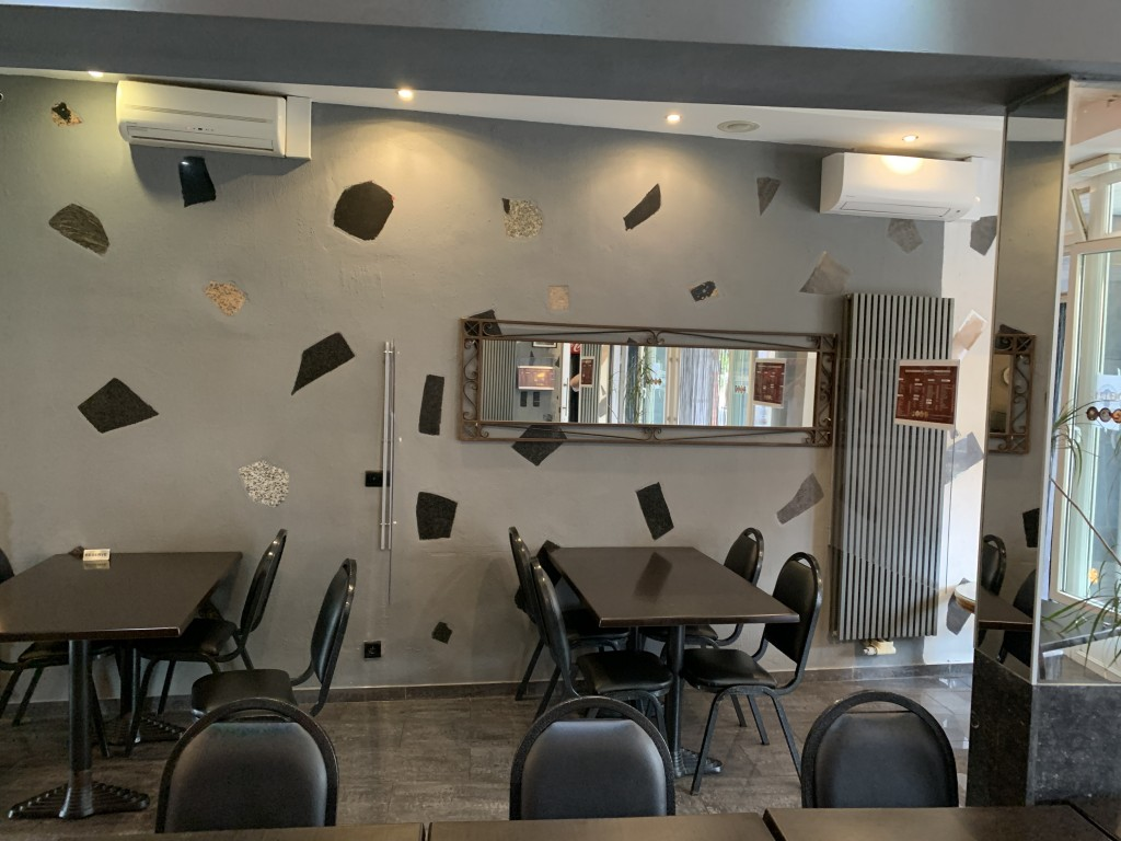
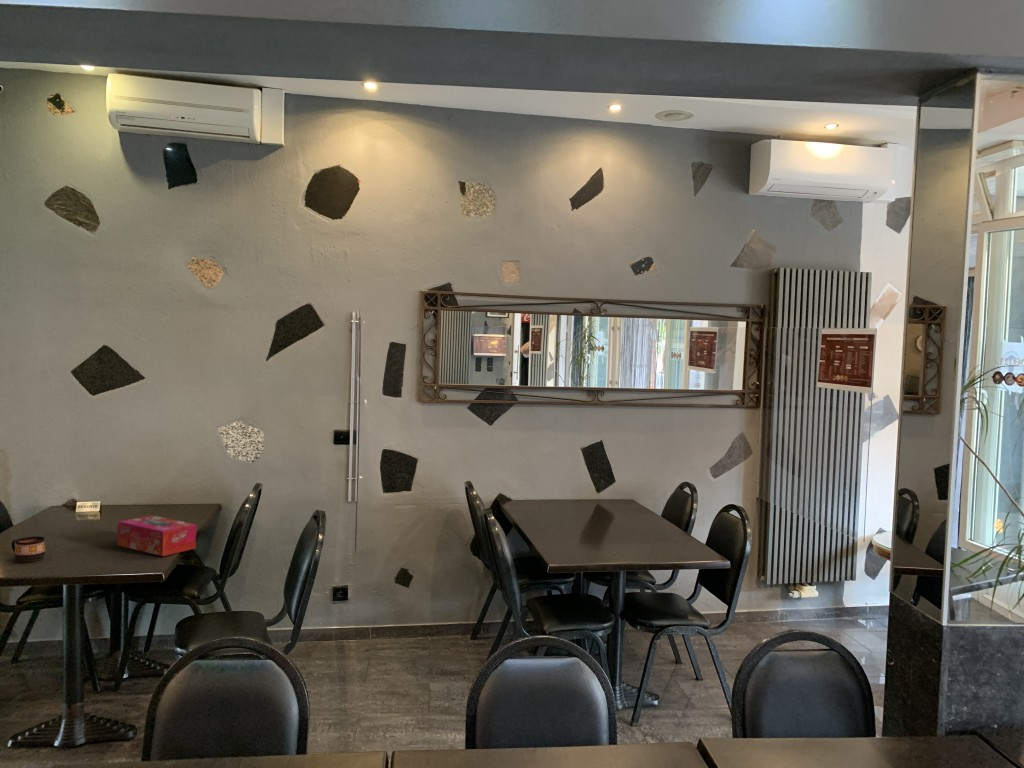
+ cup (29, 549)
+ tissue box (156, 534)
